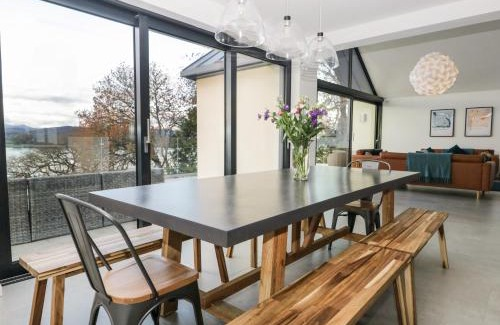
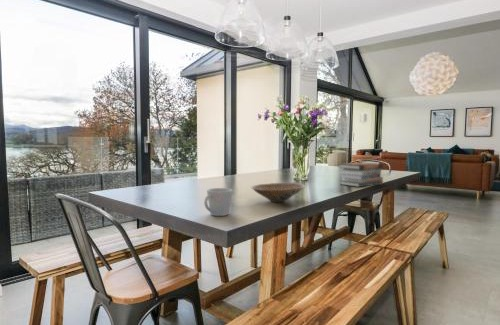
+ bowl (277, 193)
+ book stack (360, 174)
+ mug (216, 202)
